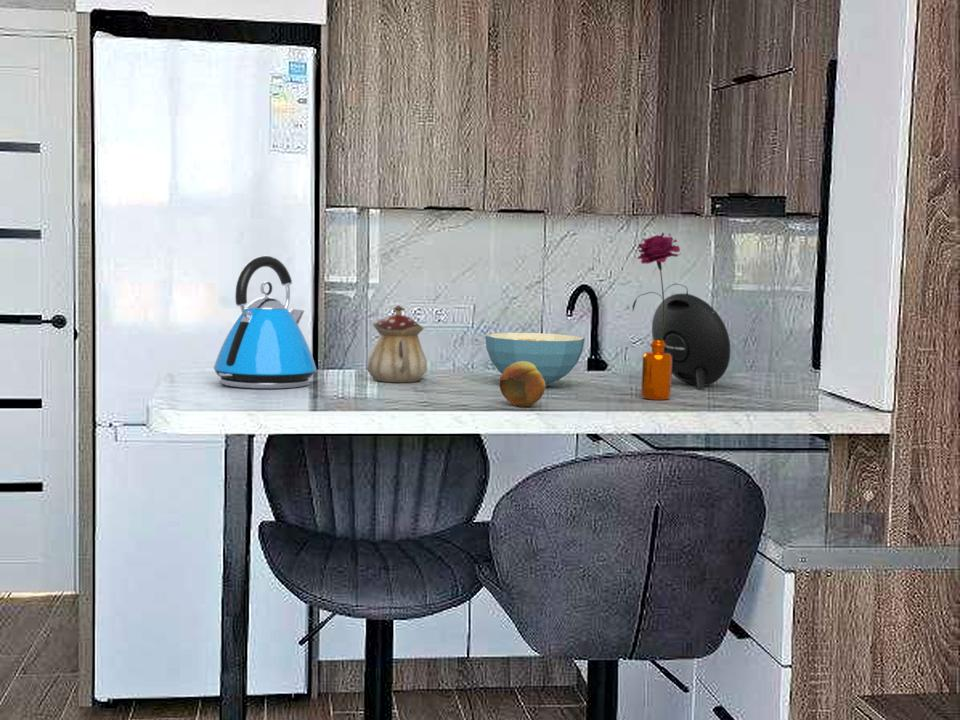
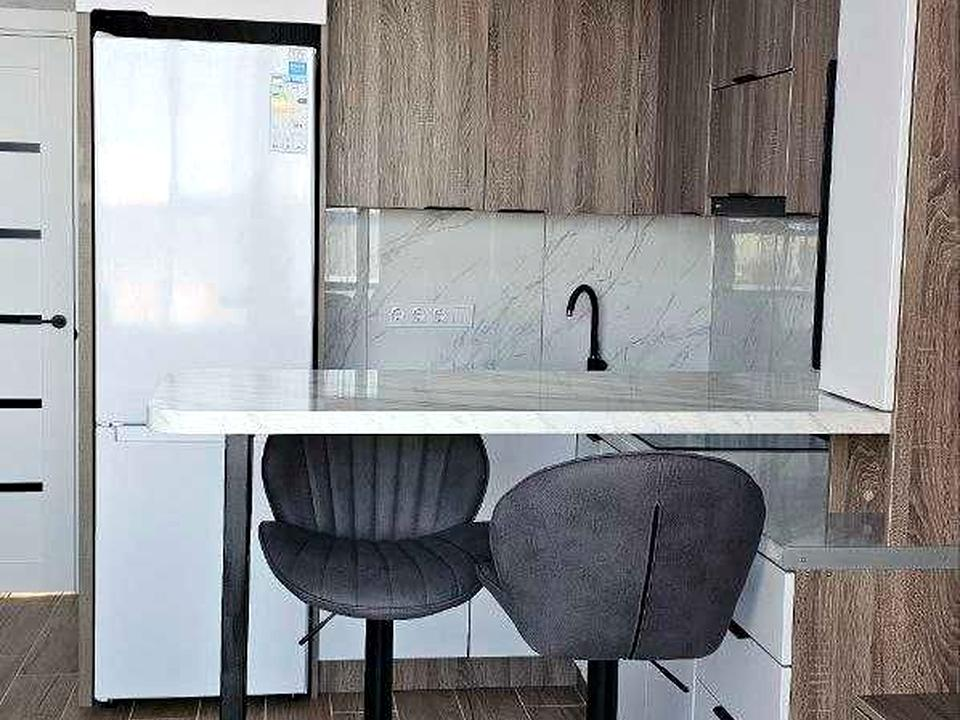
- teapot (398, 342)
- kettle (263, 320)
- flower (663, 315)
- cereal bowl (534, 361)
- speaker (690, 340)
- fruit (522, 384)
